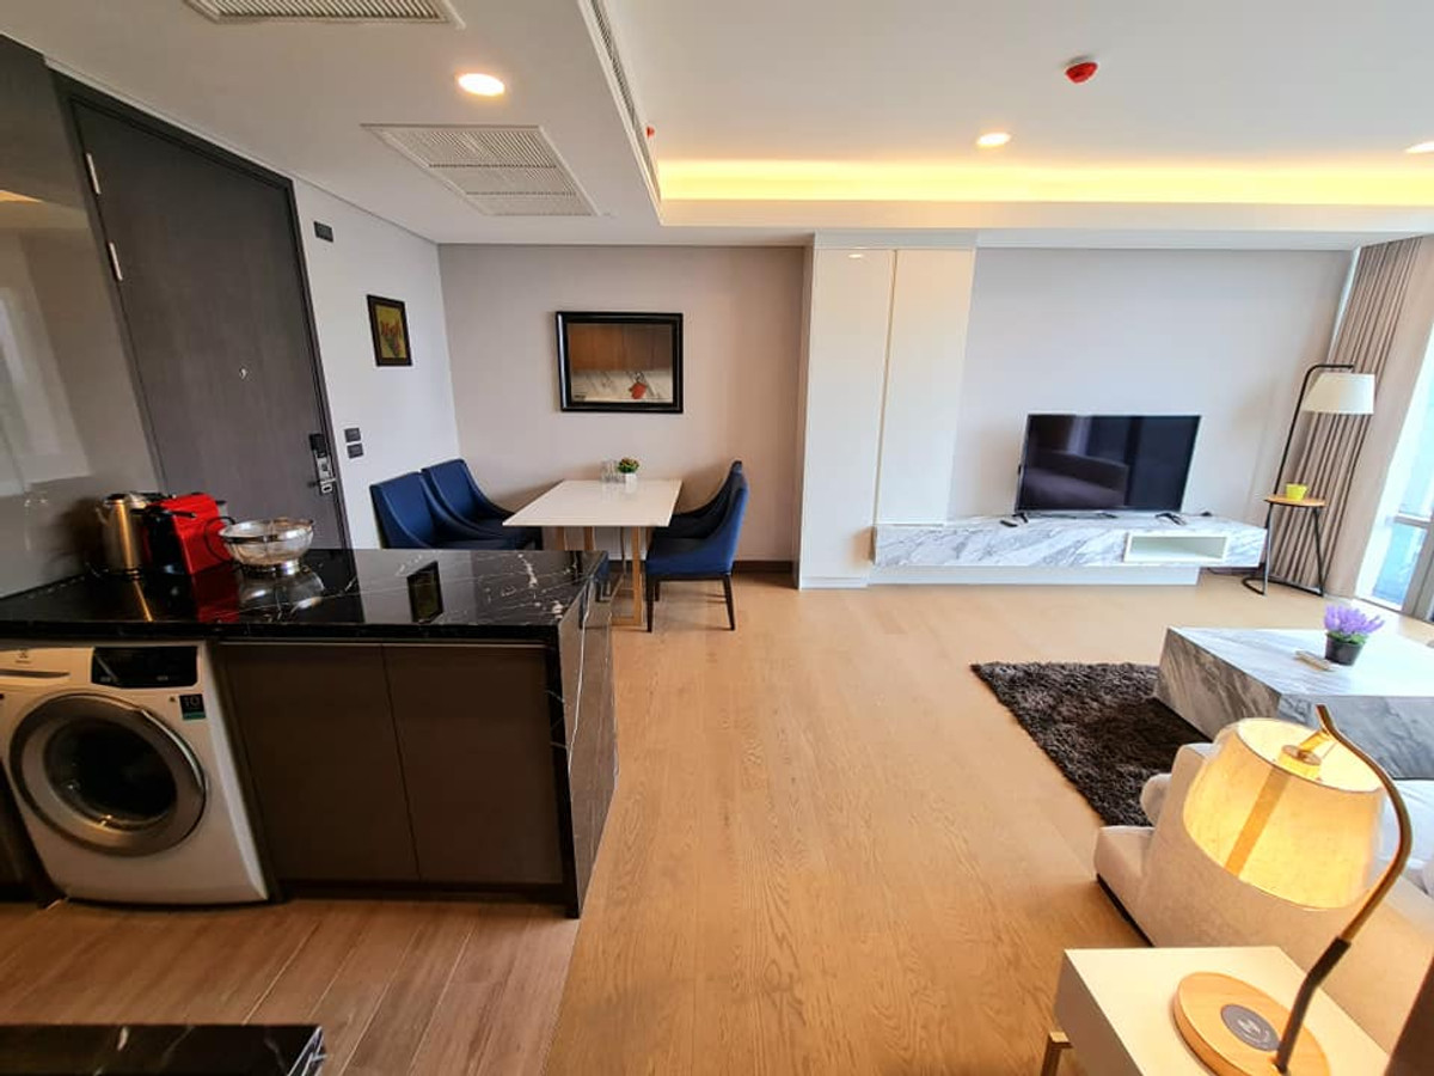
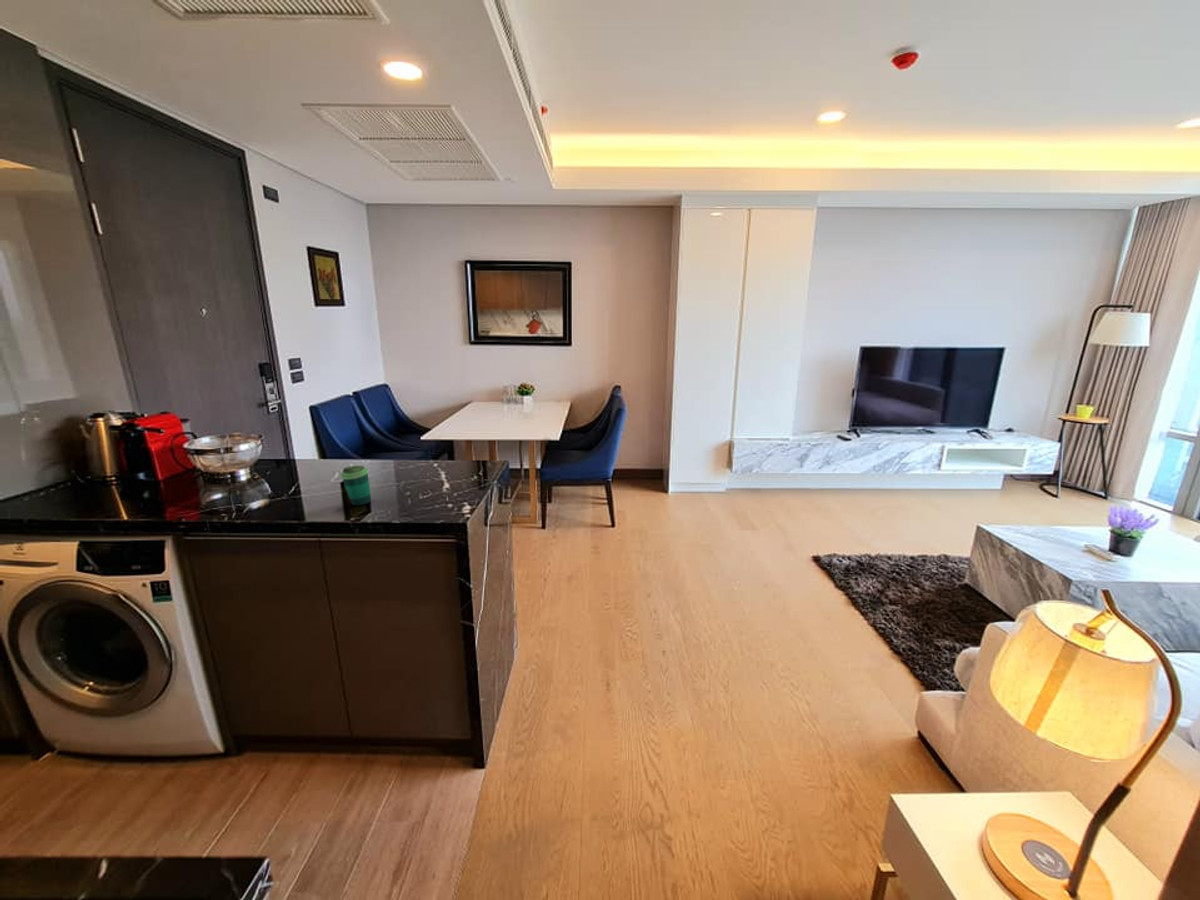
+ cup (356, 485)
